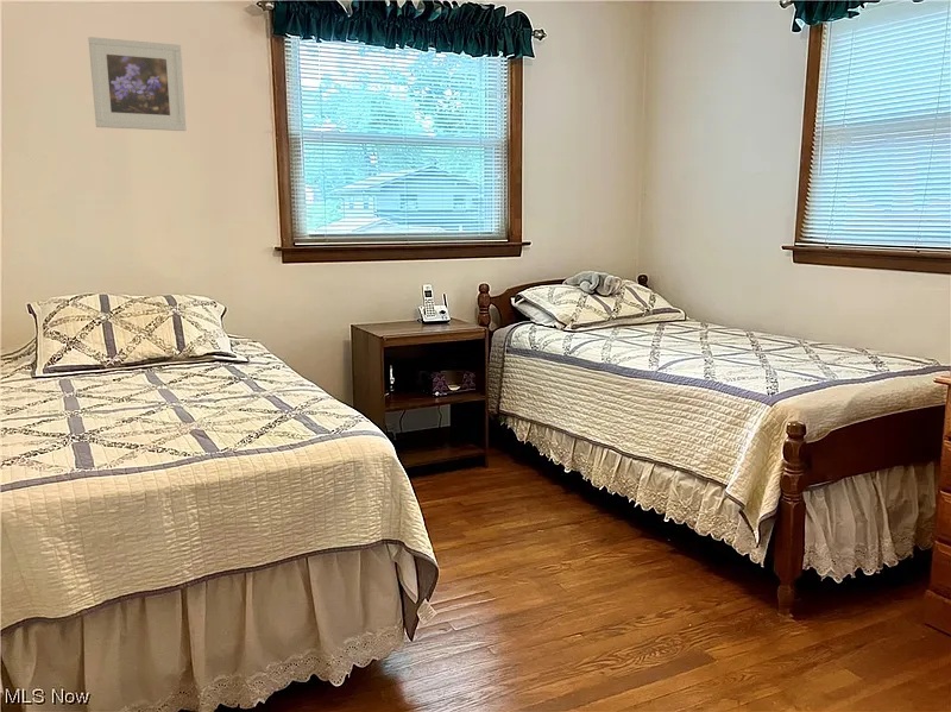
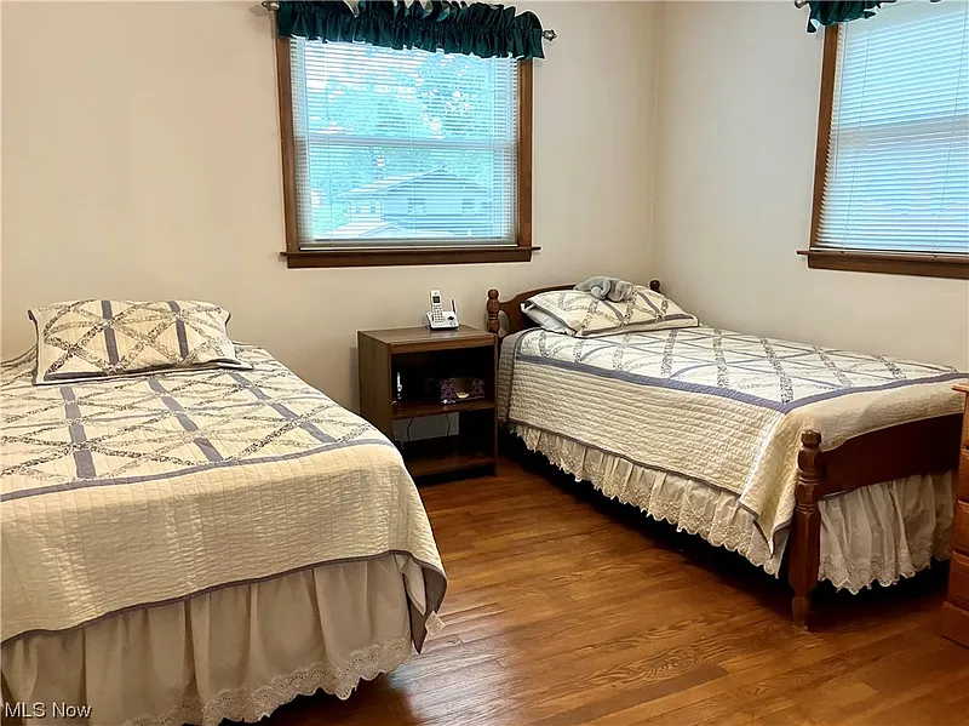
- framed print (138, 86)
